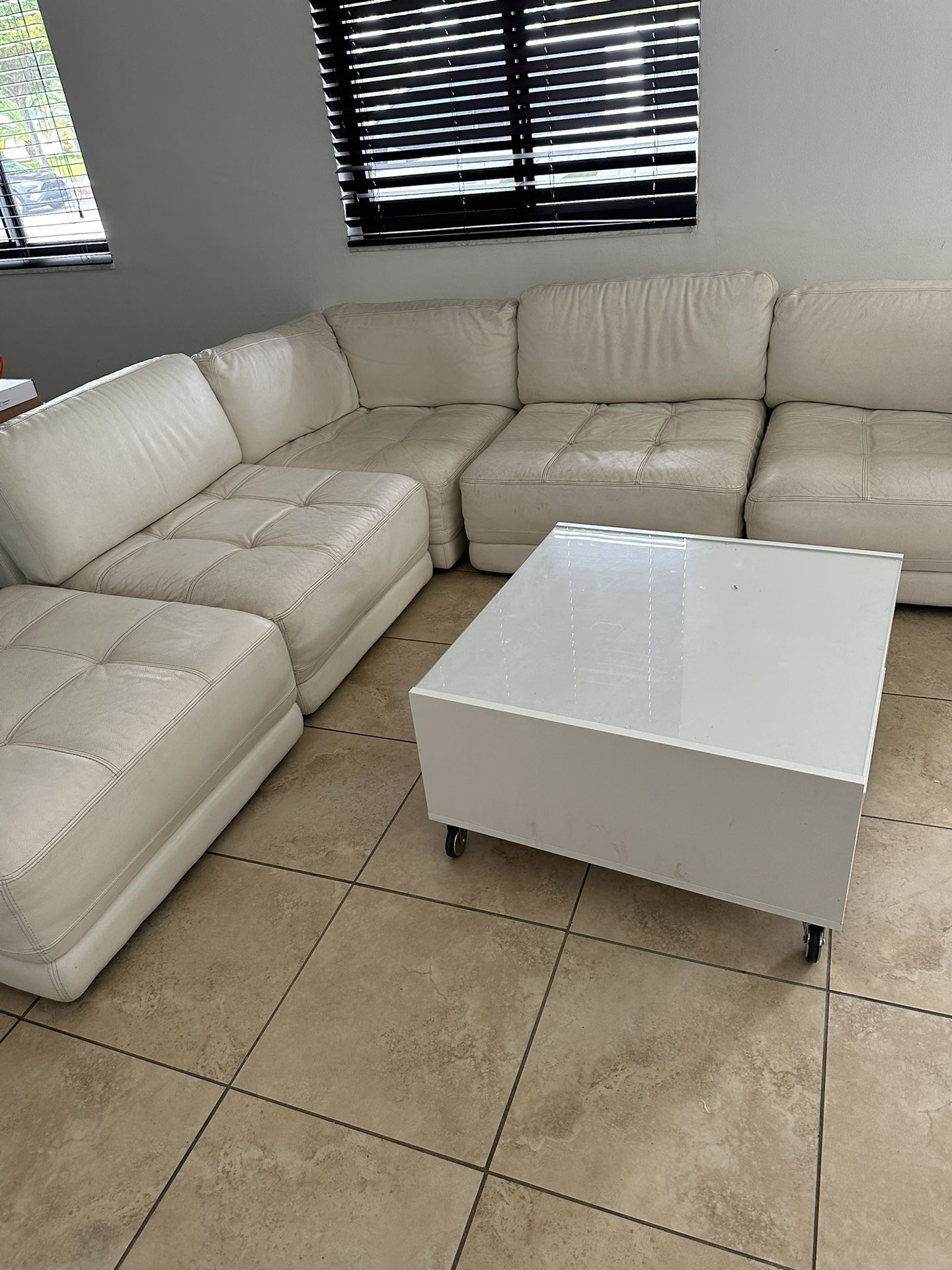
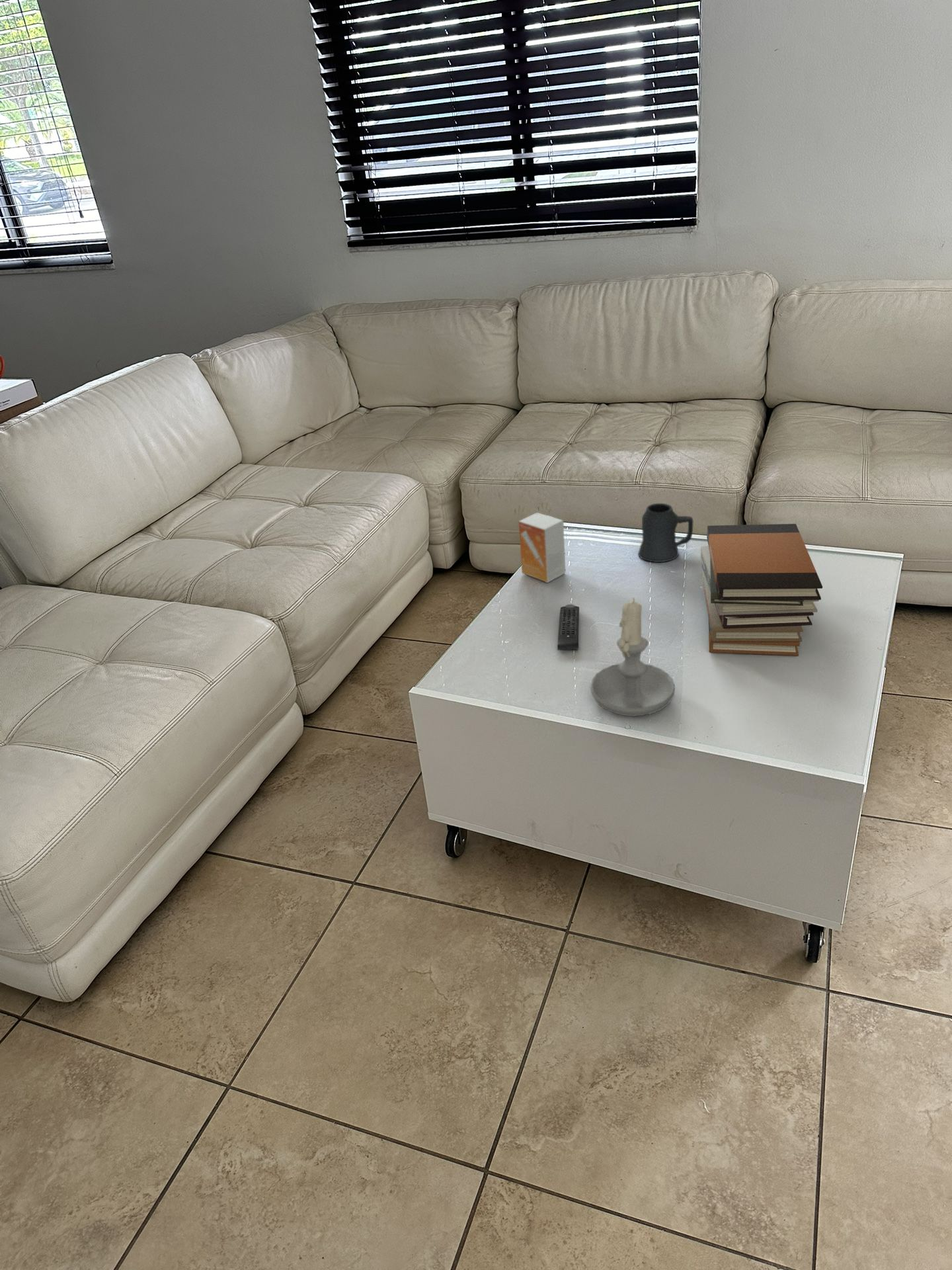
+ small box (542, 547)
+ book stack (754, 586)
+ mug (665, 530)
+ candle (632, 650)
+ remote control (569, 624)
